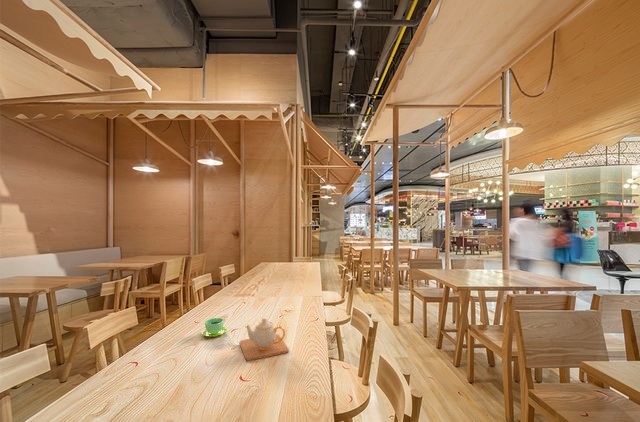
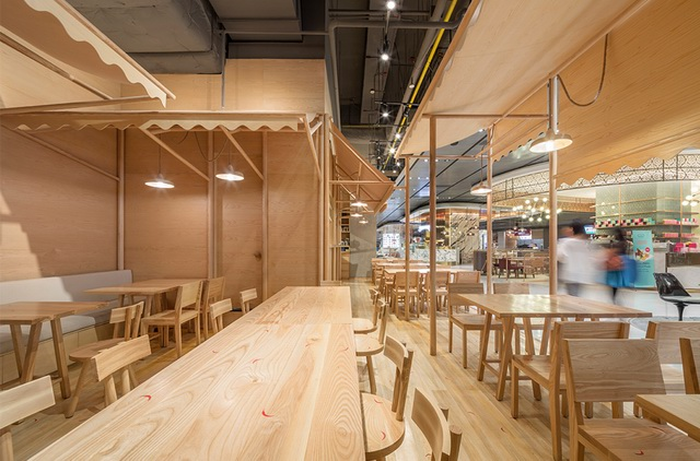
- teapot (263, 332)
- cup (214, 327)
